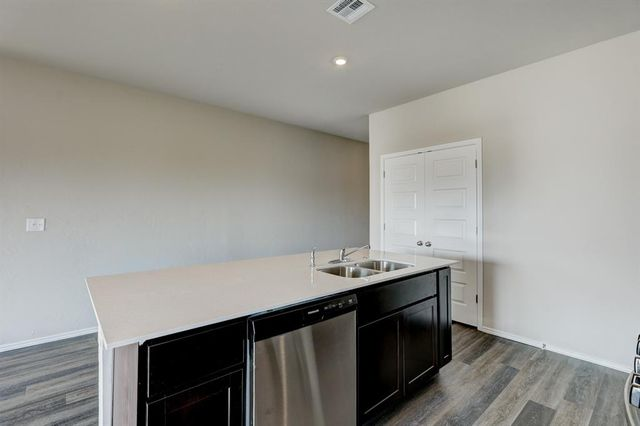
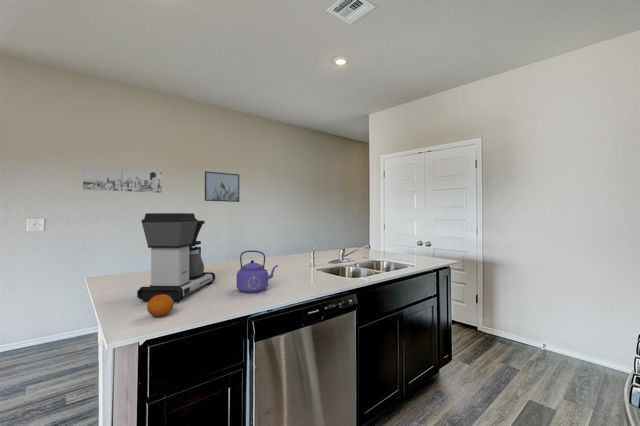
+ fruit (160, 305)
+ kettle (257, 270)
+ coffee maker (181, 252)
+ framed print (222, 187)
+ wall art (125, 180)
